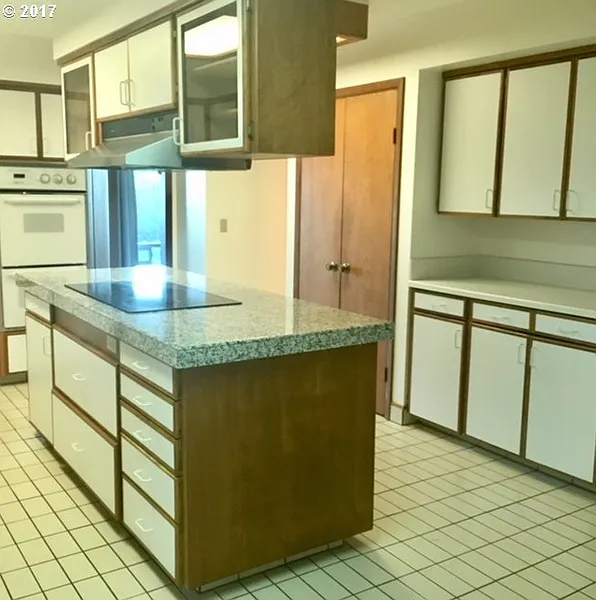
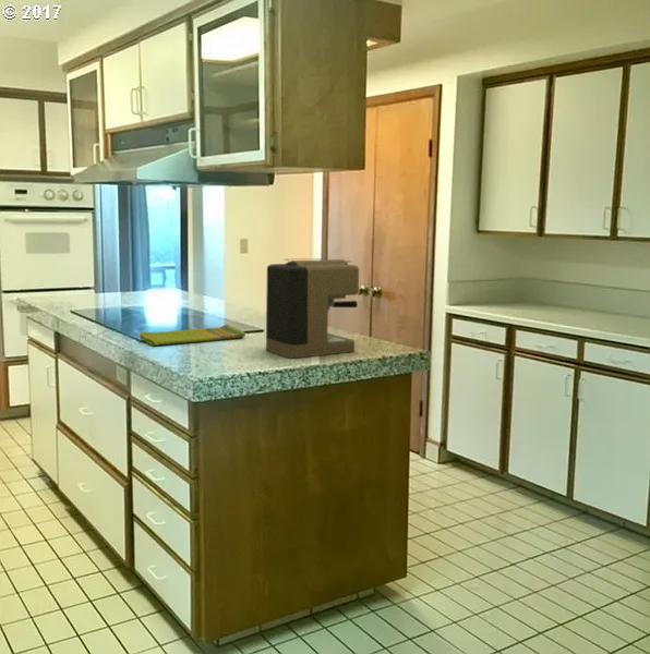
+ coffee maker (315, 304)
+ dish towel (193, 334)
